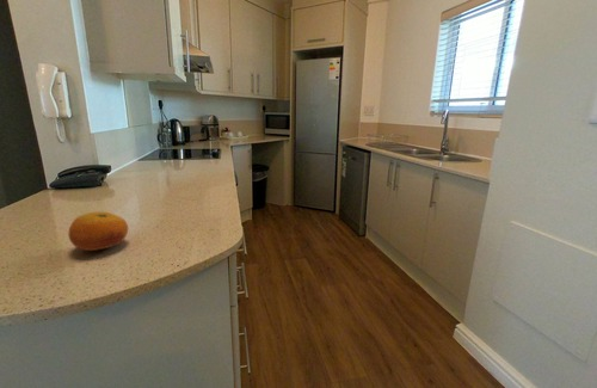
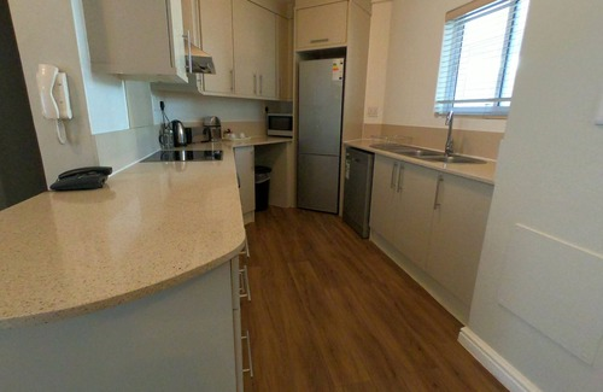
- fruit (99, 230)
